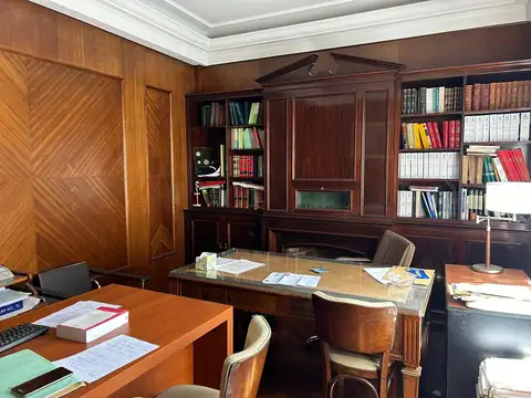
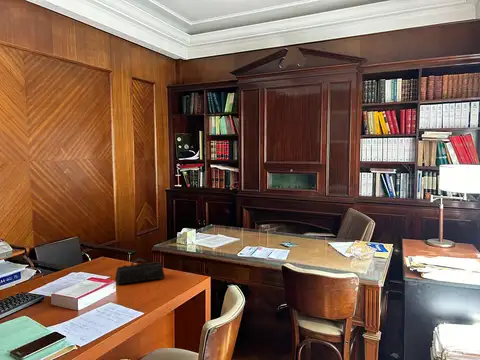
+ pencil case (140, 268)
